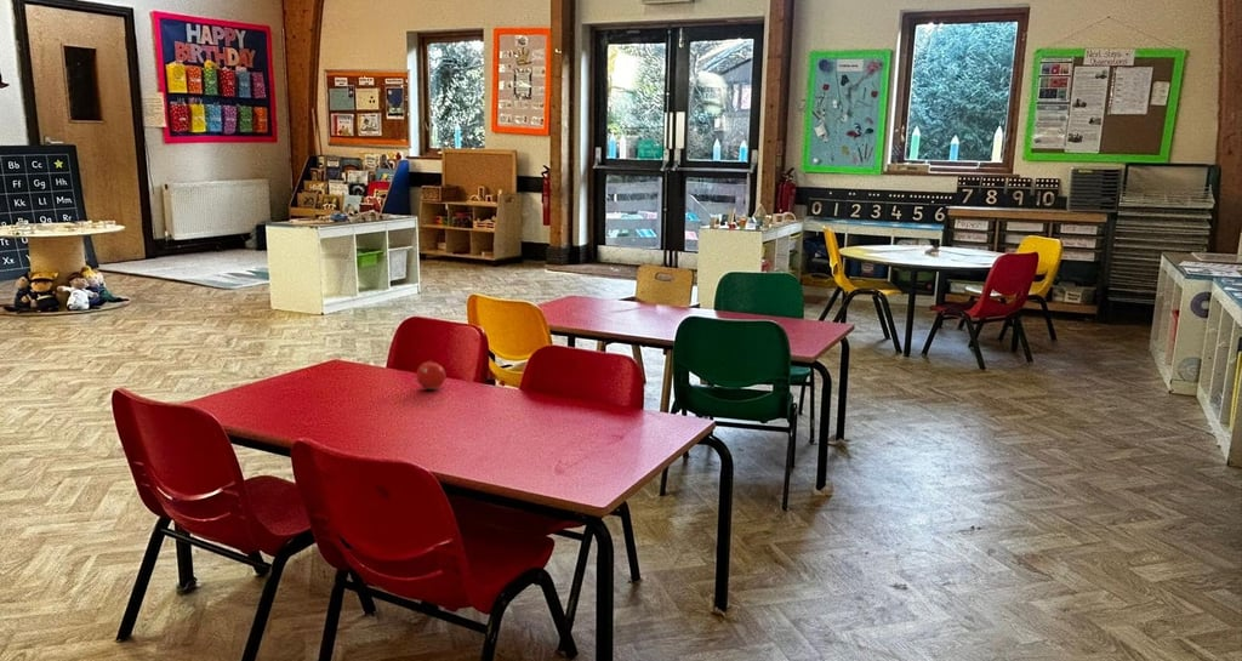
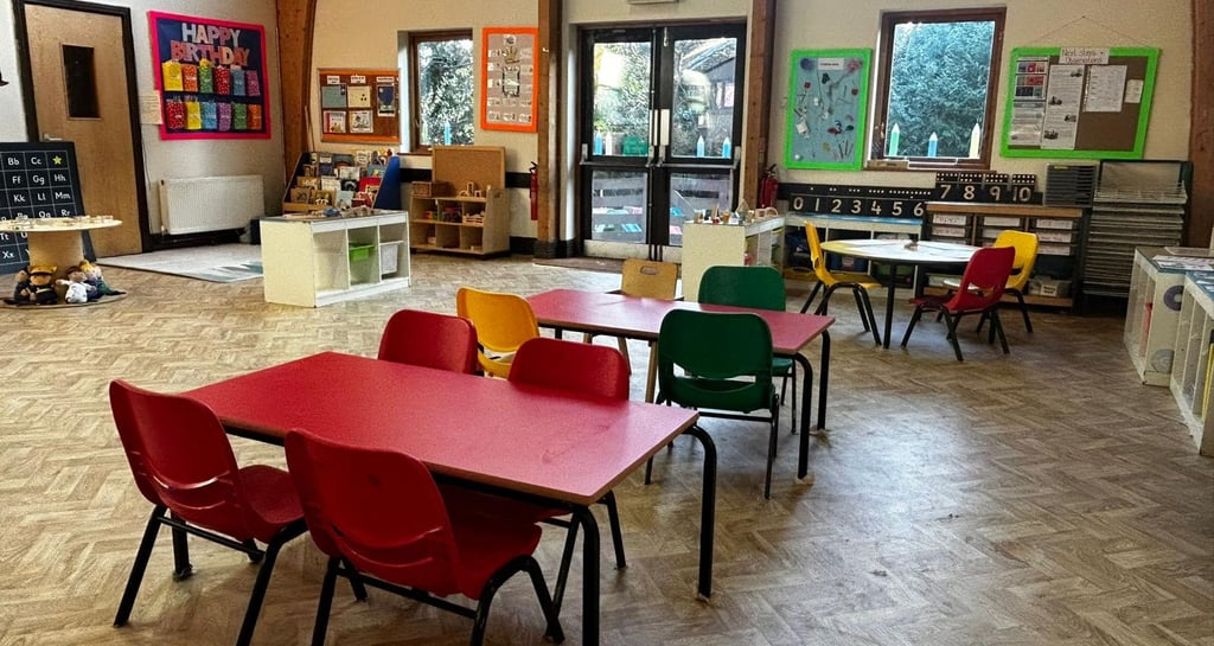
- fruit (431, 372)
